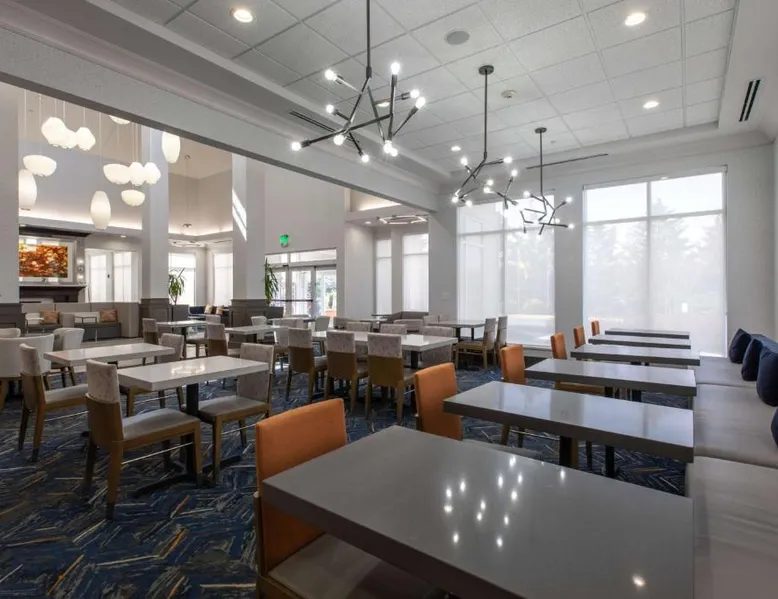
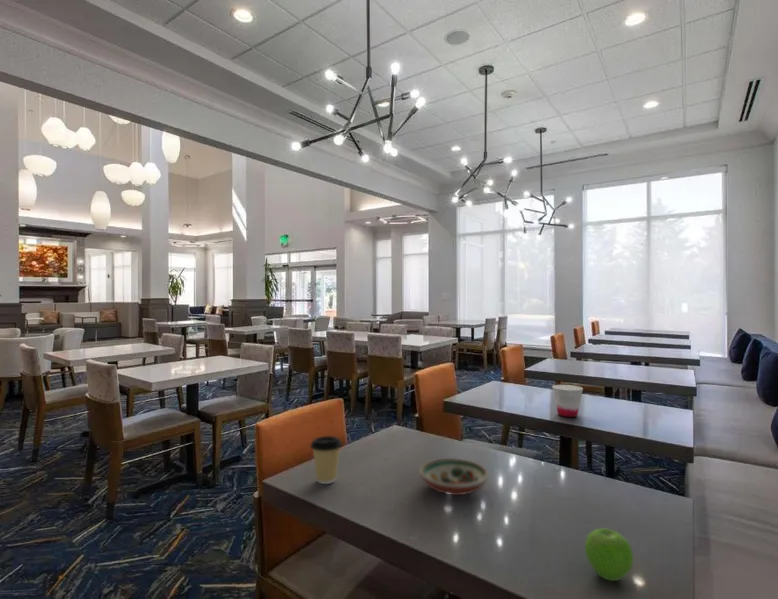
+ cup (567, 401)
+ fruit (608, 554)
+ coffee cup (326, 459)
+ decorative bowl (453, 479)
